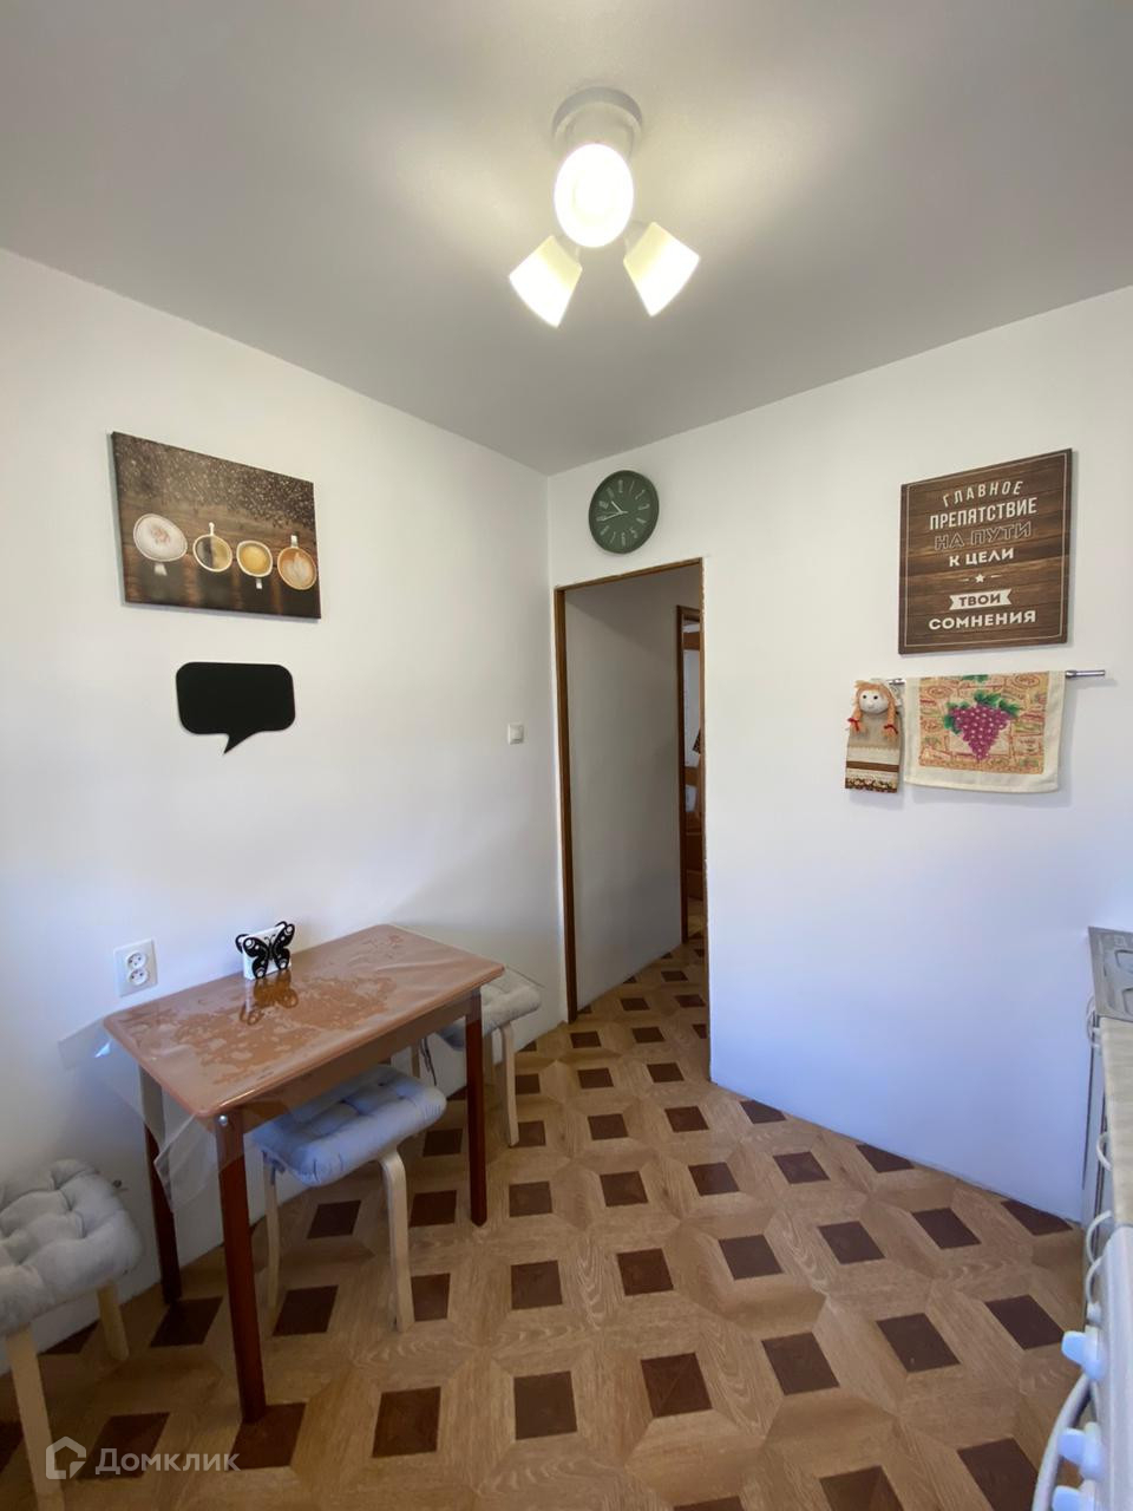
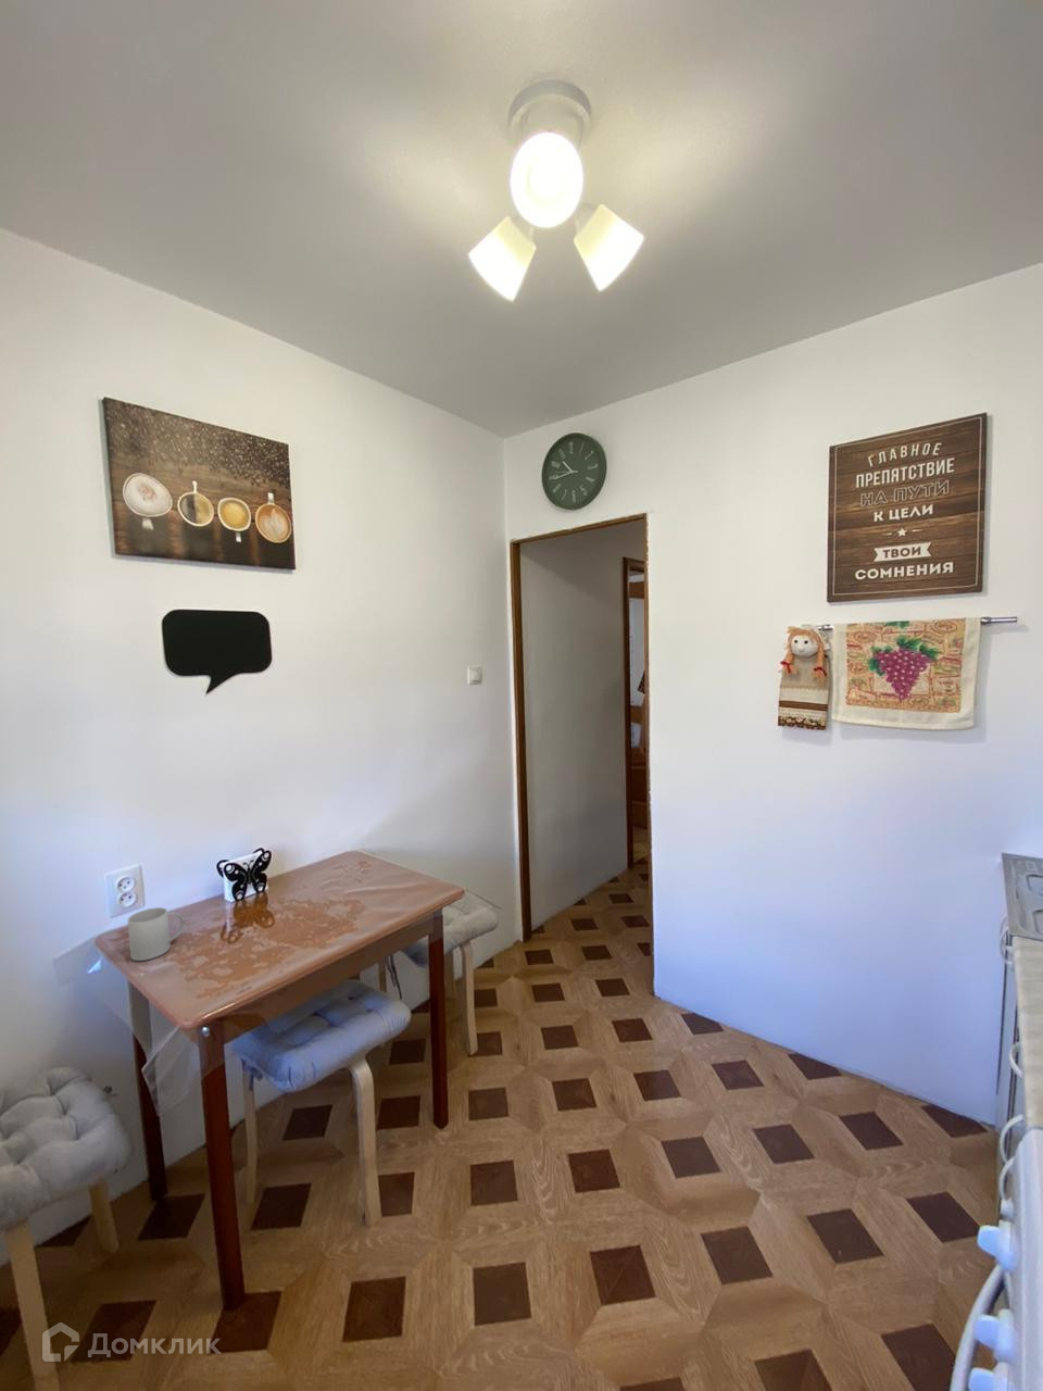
+ mug (158, 930)
